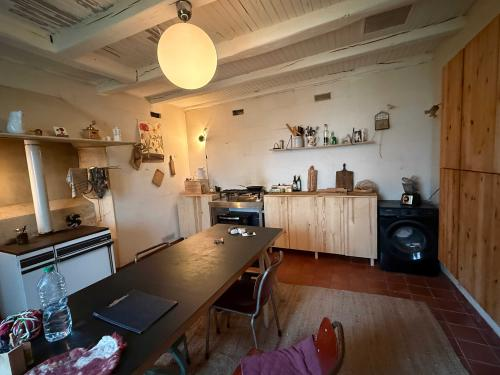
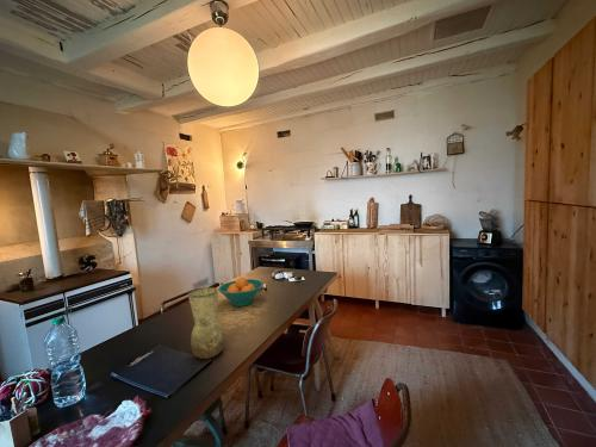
+ vase (205, 323)
+ fruit bowl (241, 290)
